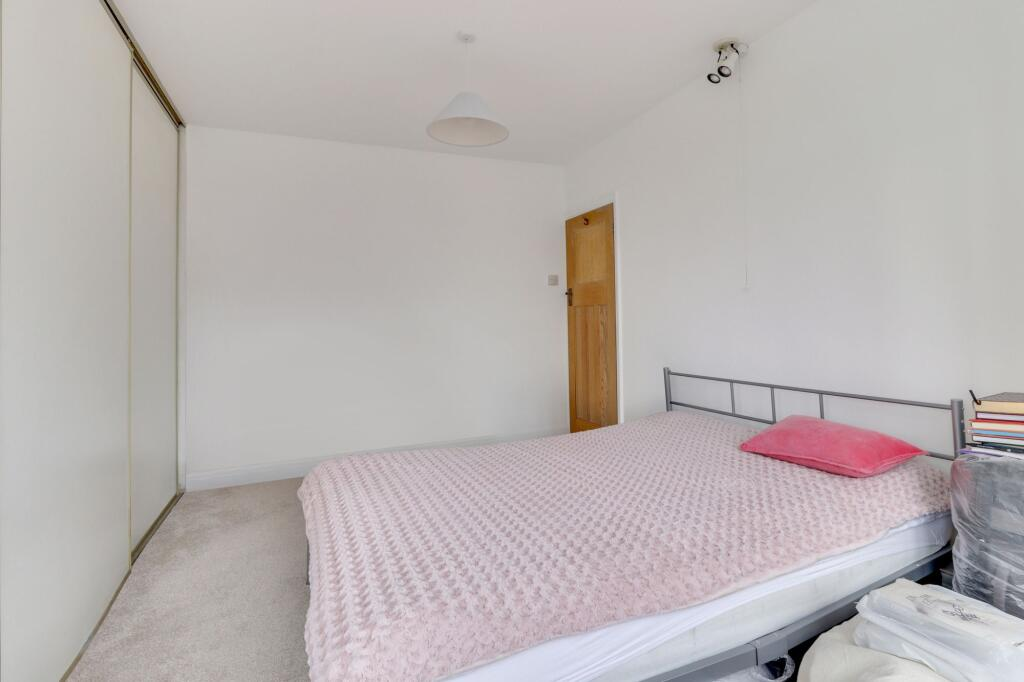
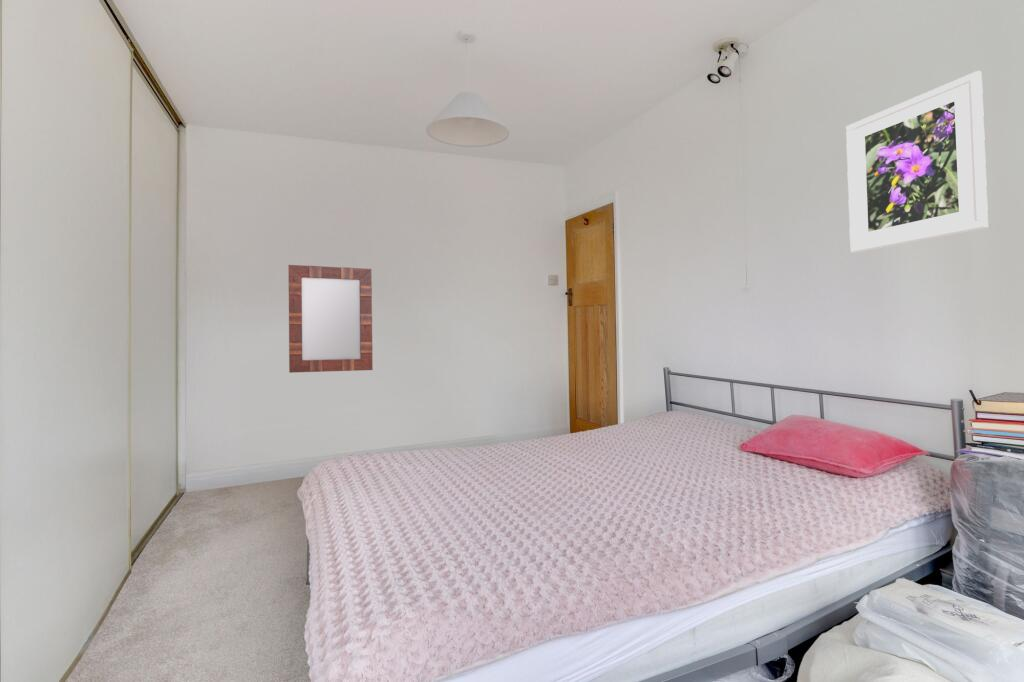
+ home mirror (331, 319)
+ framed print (909, 171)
